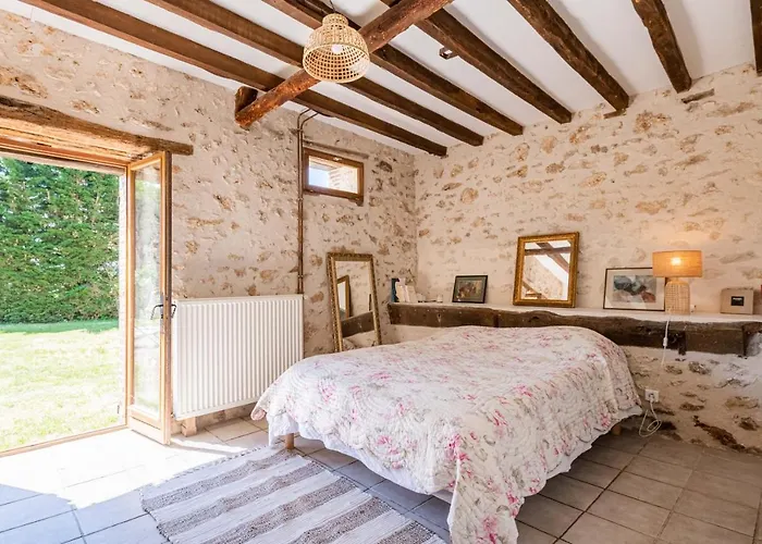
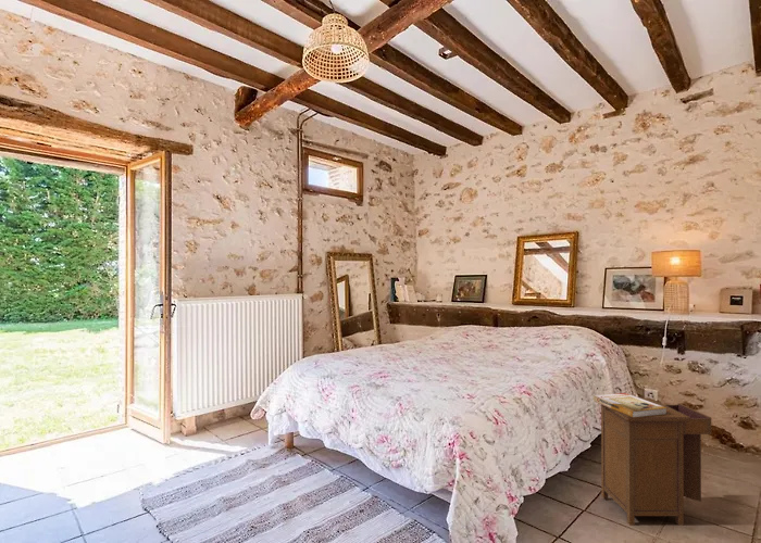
+ nightstand (653, 458)
+ book (628, 404)
